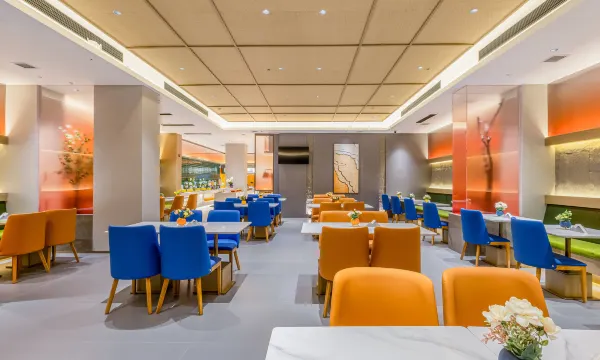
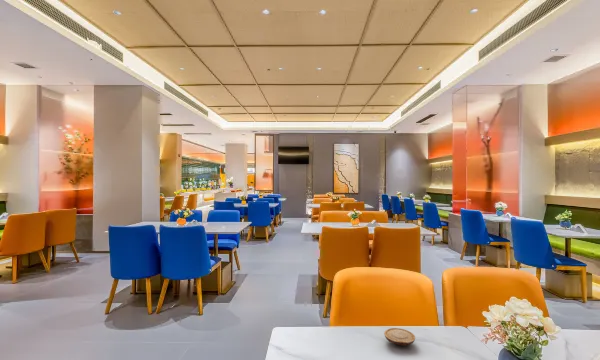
+ wood slice (399, 337)
